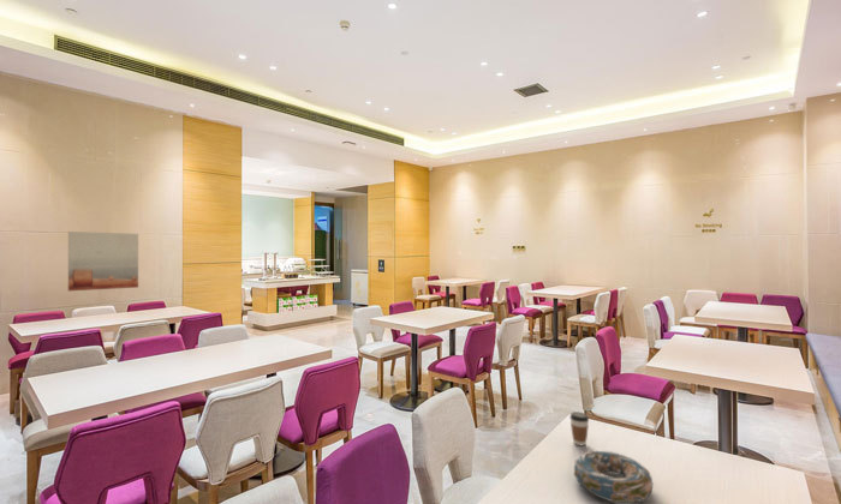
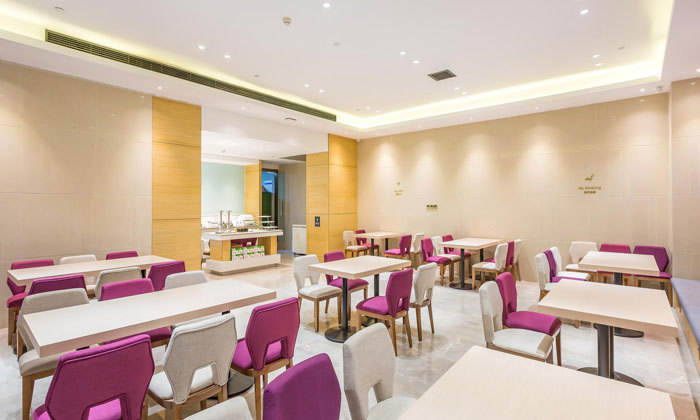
- coffee cup (579, 428)
- wall art (105, 260)
- decorative bowl (612, 473)
